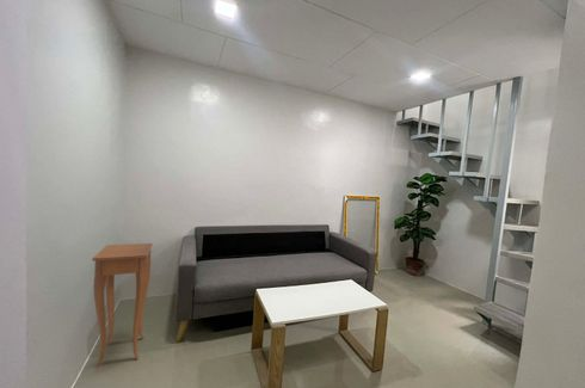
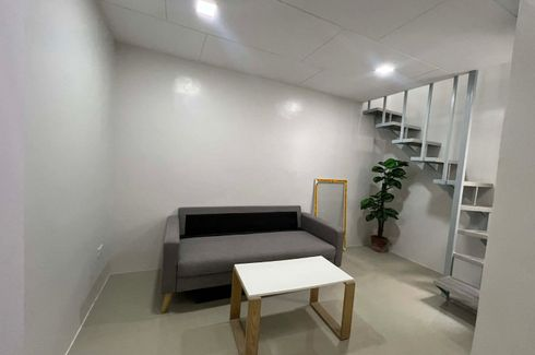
- side table (113, 301)
